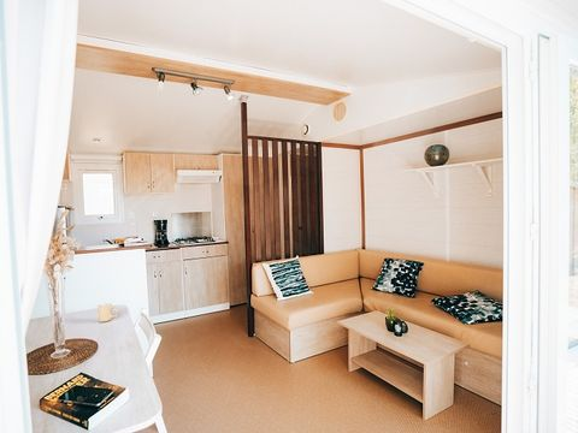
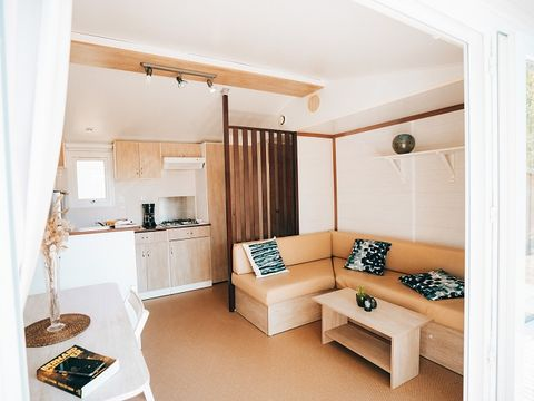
- cup (107, 312)
